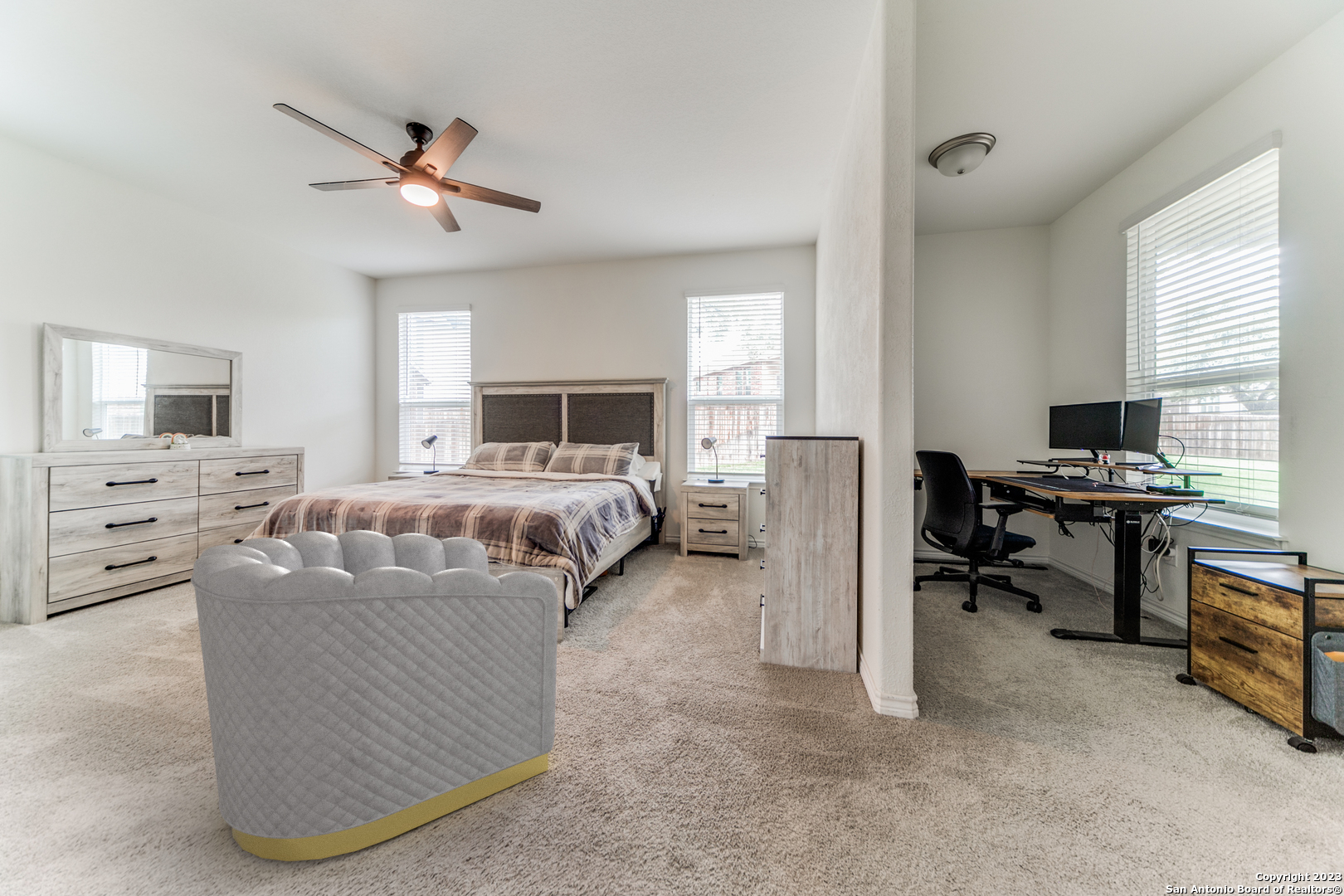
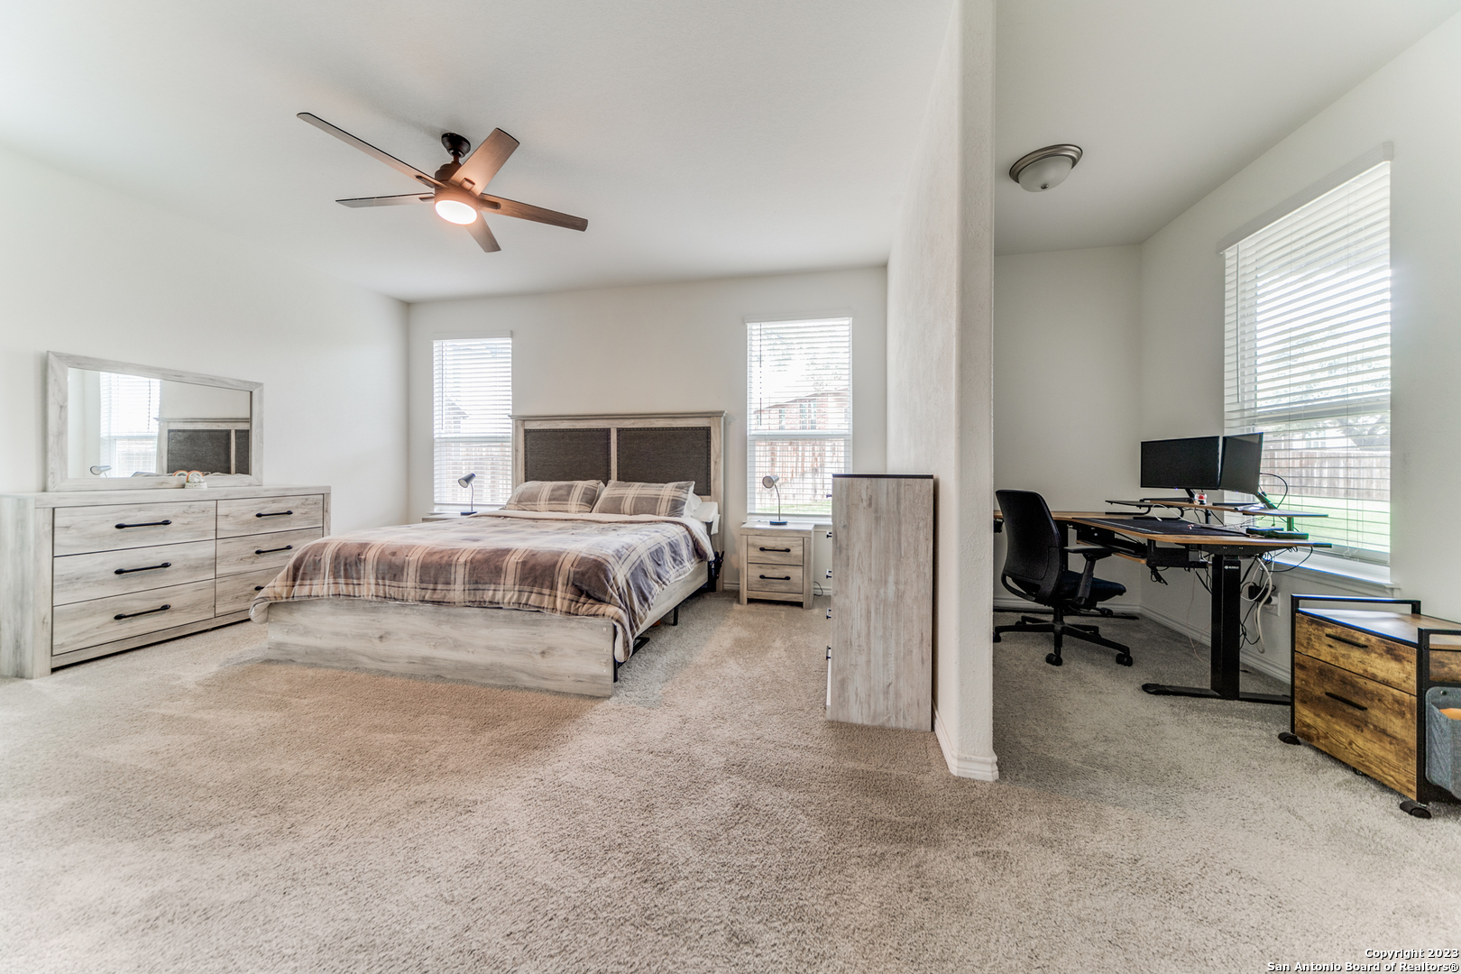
- armchair (387, 650)
